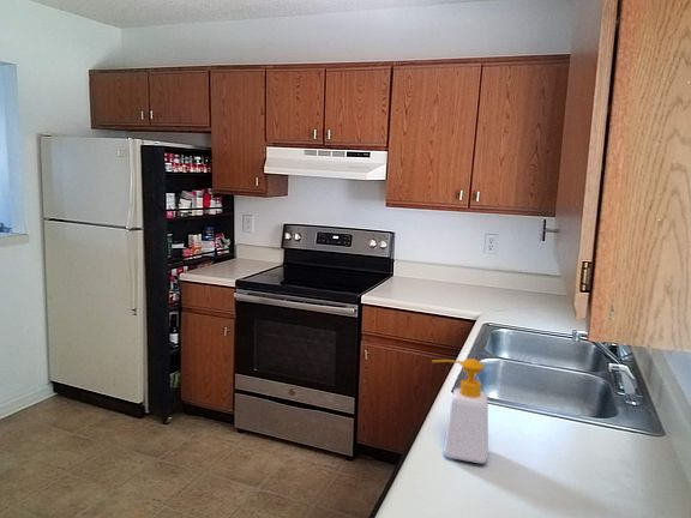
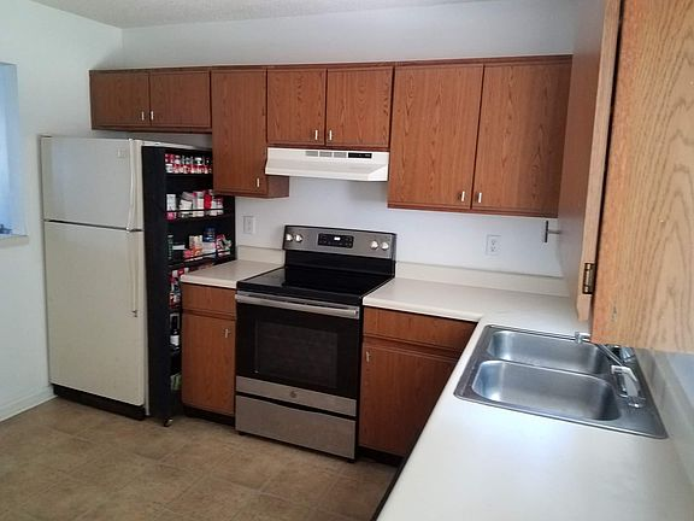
- soap bottle (459, 405)
